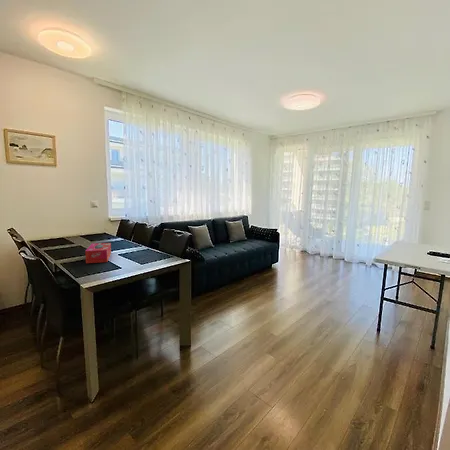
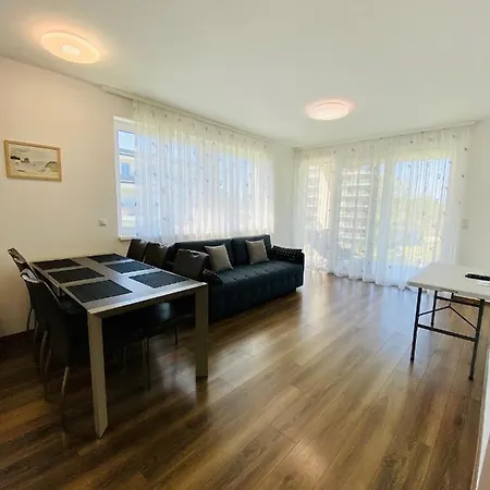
- tissue box (99, 252)
